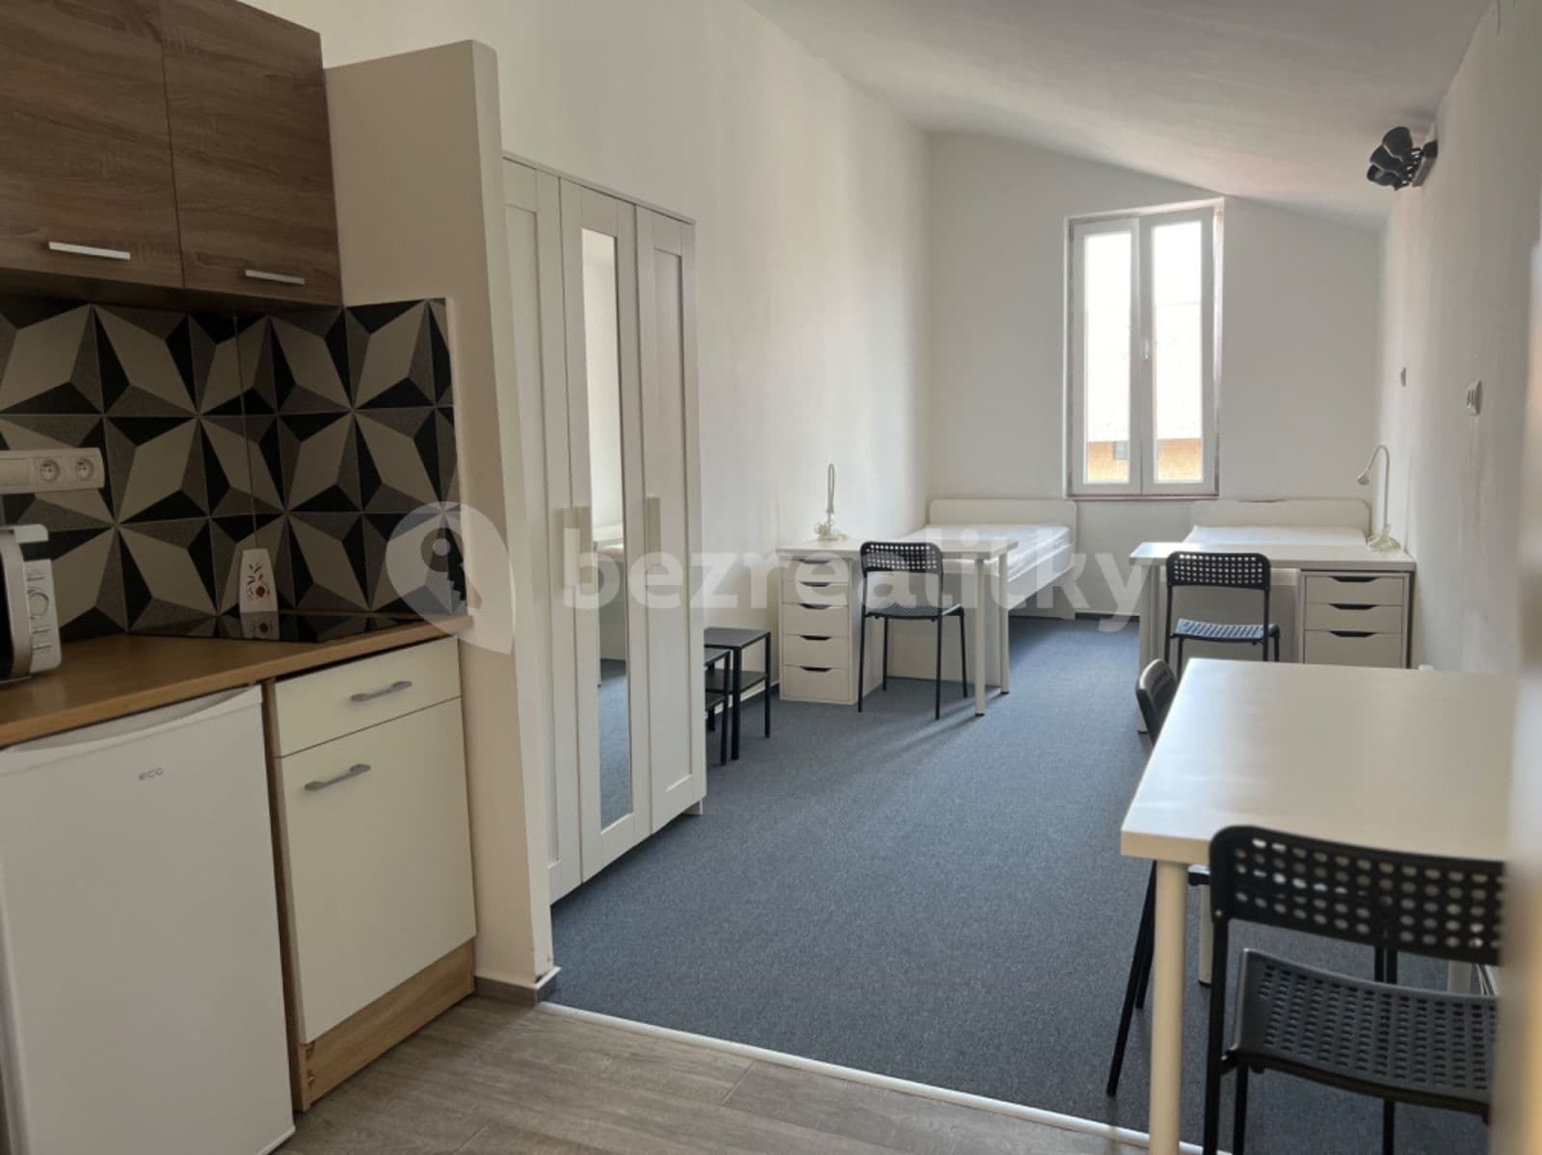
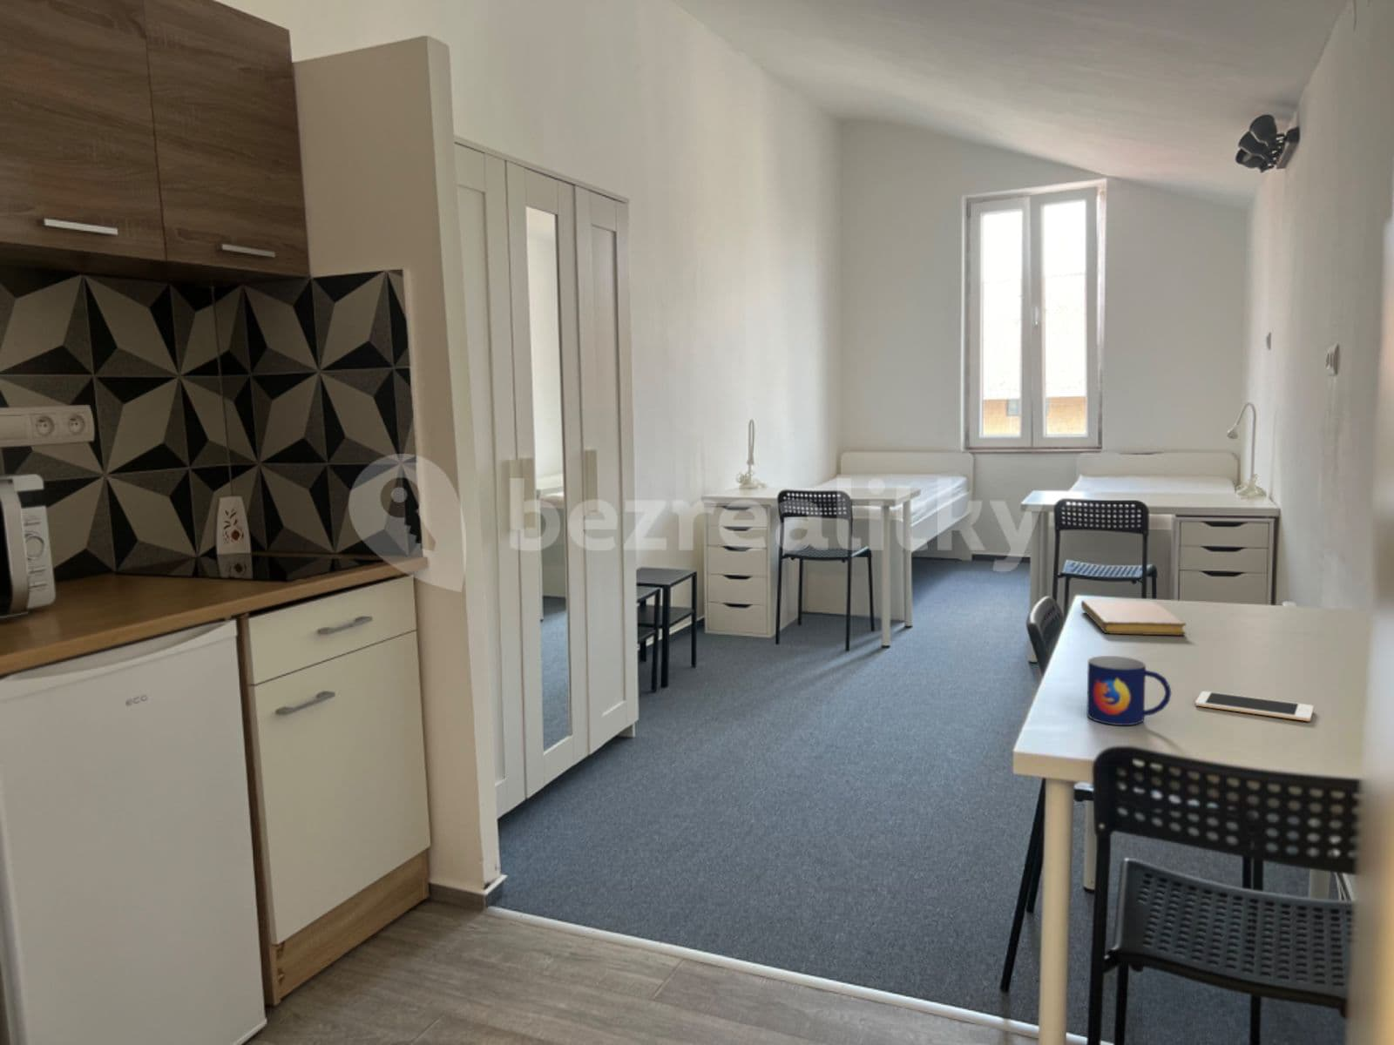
+ notebook (1129, 616)
+ mug (1128, 690)
+ cell phone (1252, 706)
